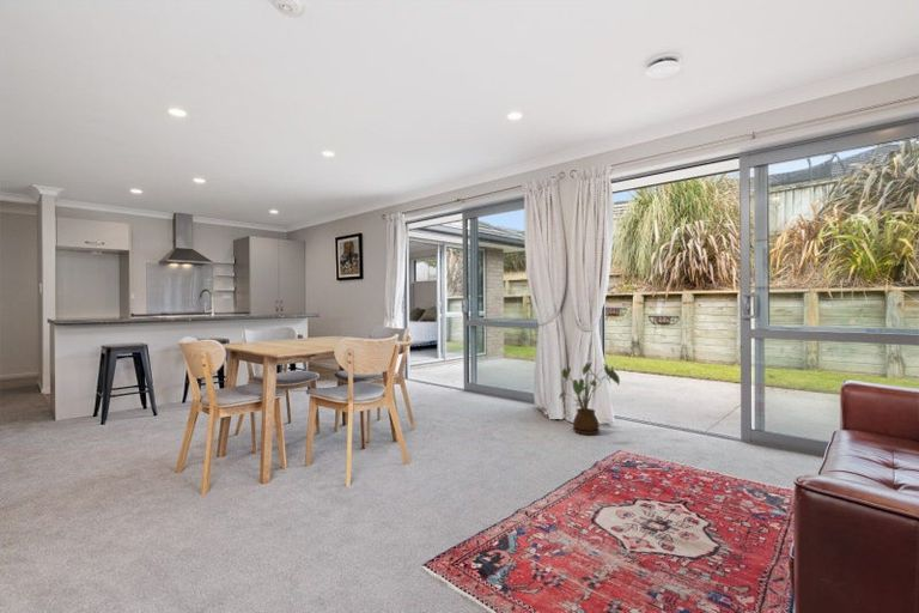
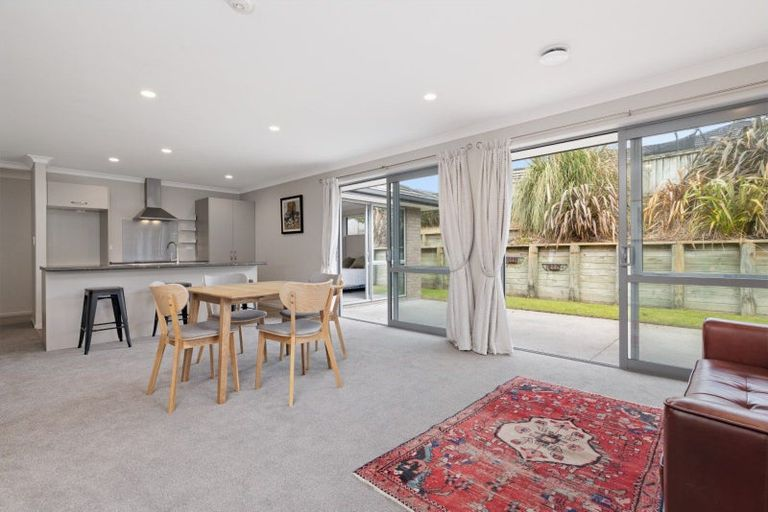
- house plant (586, 397)
